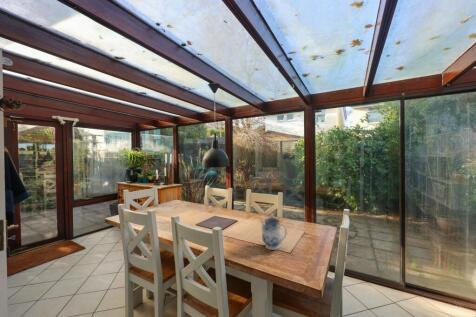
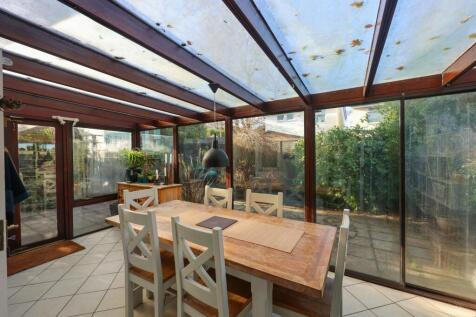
- teapot (272, 230)
